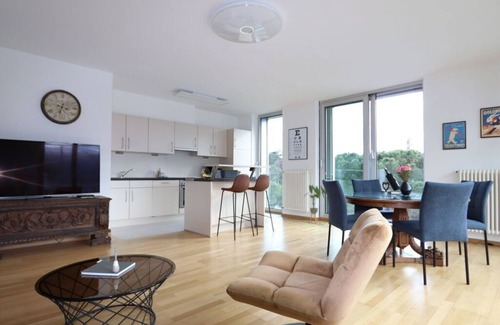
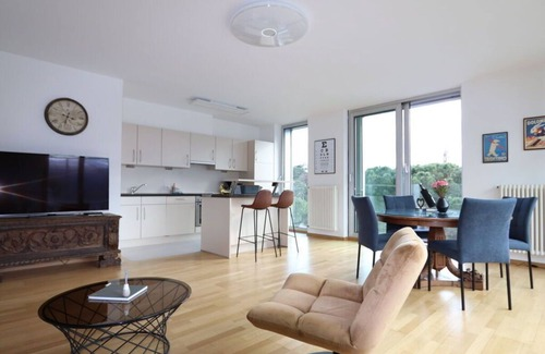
- house plant (315, 204)
